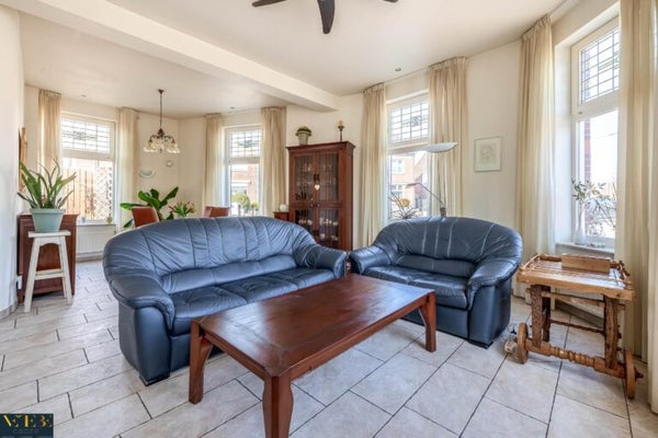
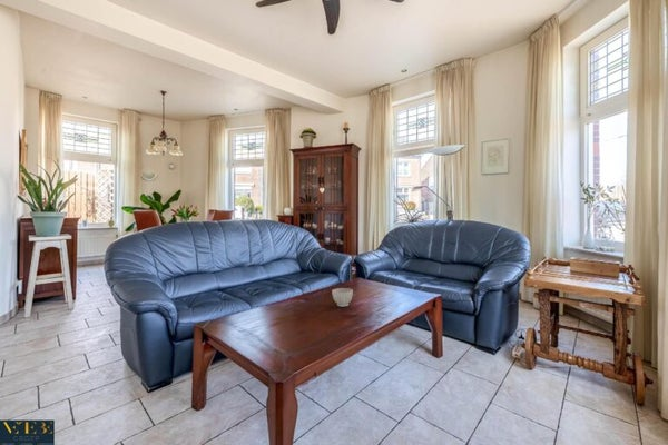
+ bowl (342, 297)
